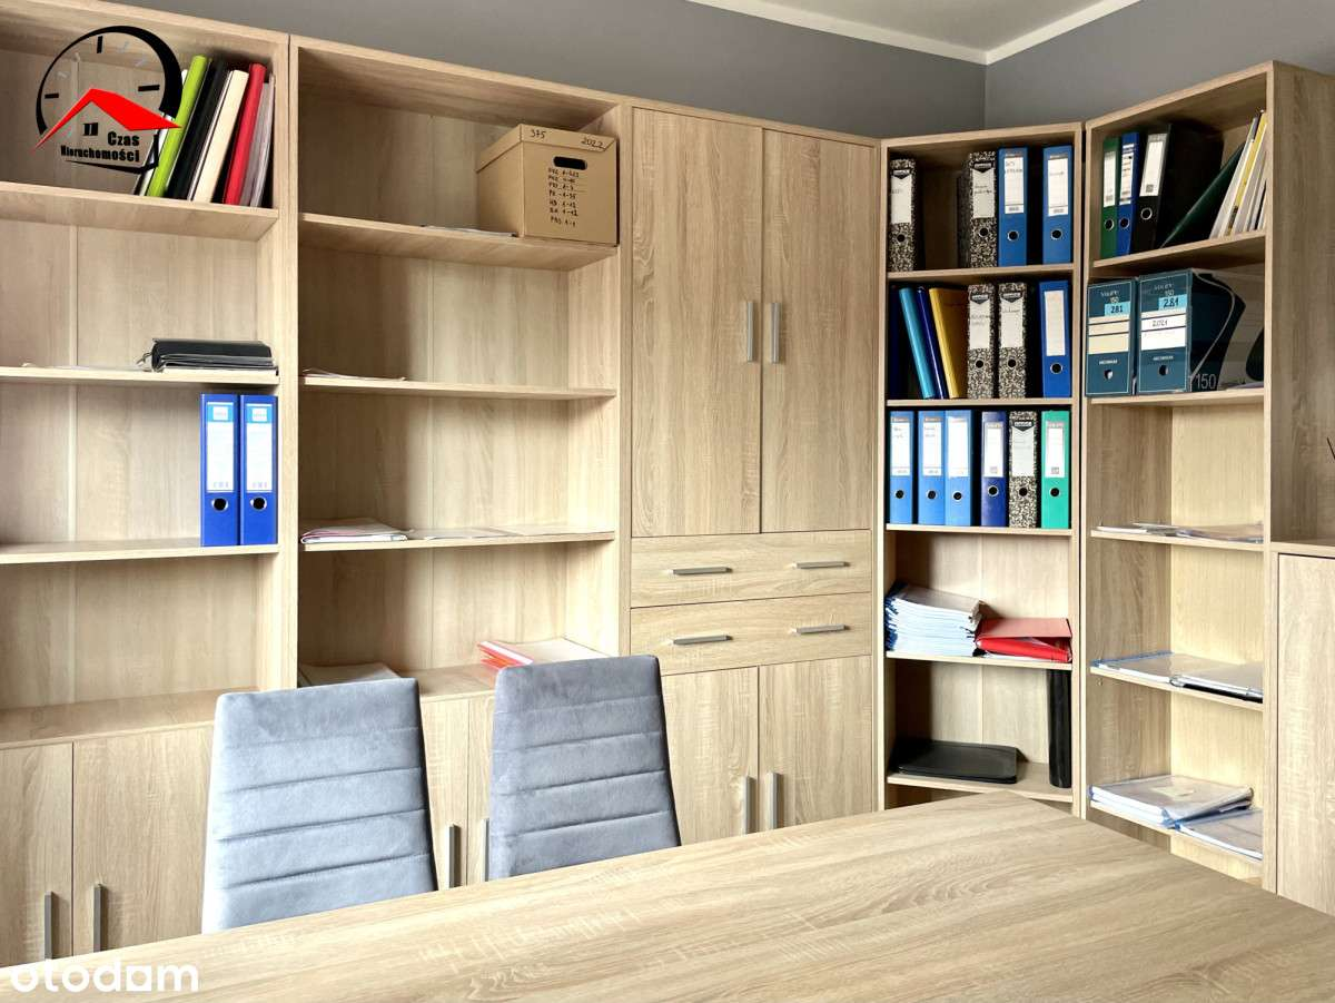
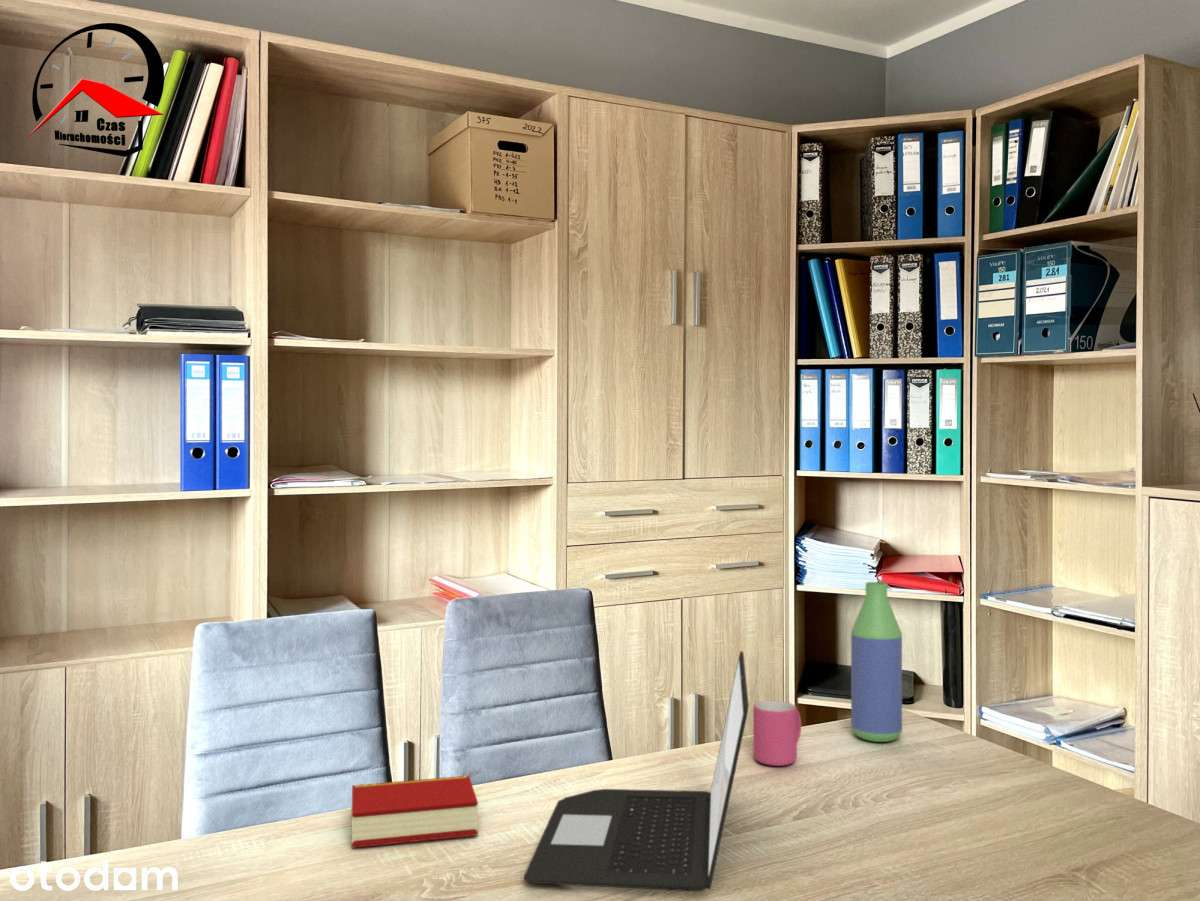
+ book (413, 808)
+ bottle (876, 660)
+ laptop (644, 790)
+ mug (780, 731)
